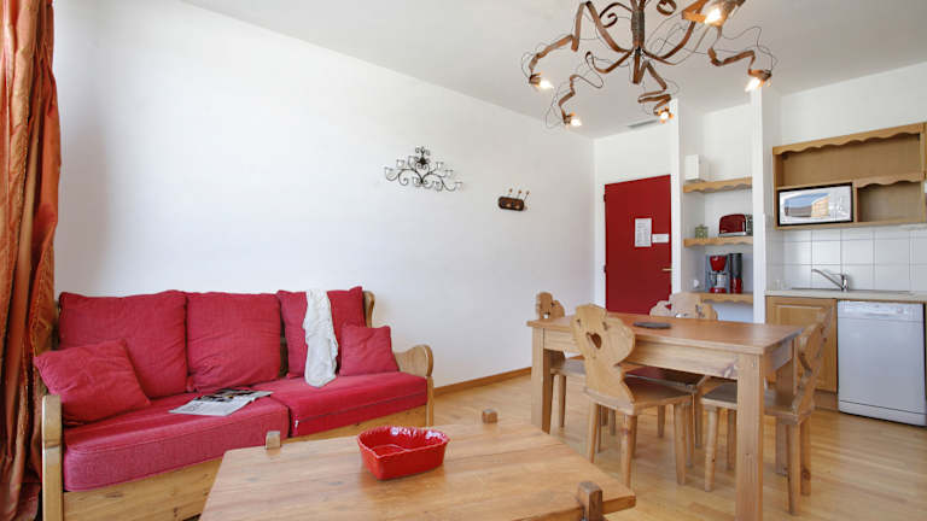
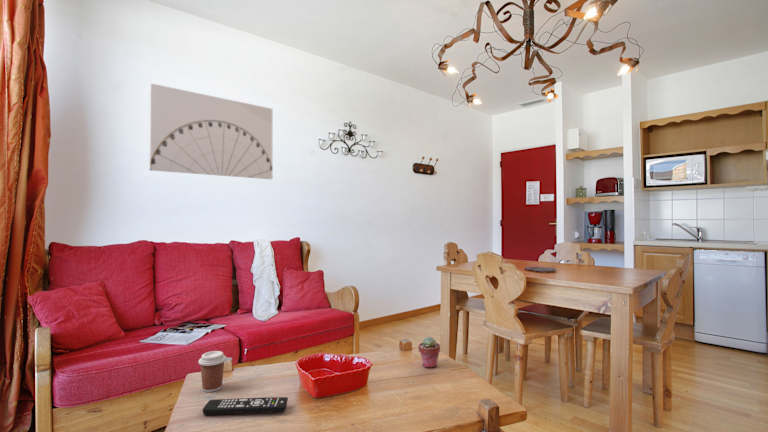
+ remote control (246, 406)
+ coffee cup (212, 370)
+ potted succulent (429, 350)
+ wall art (217, 136)
